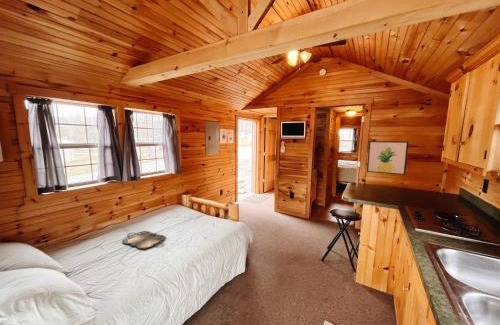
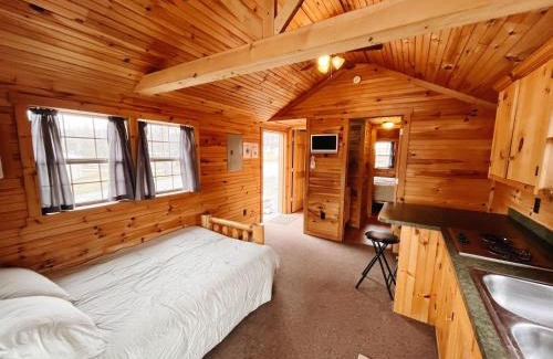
- wall art (386, 157)
- serving tray (144, 239)
